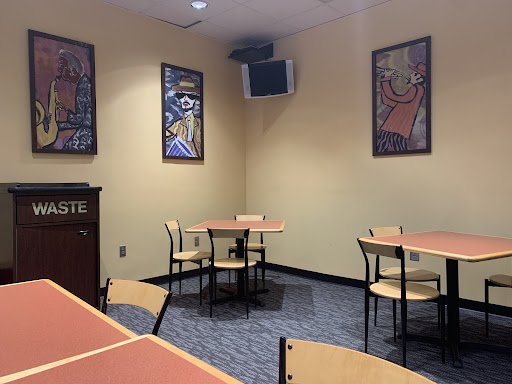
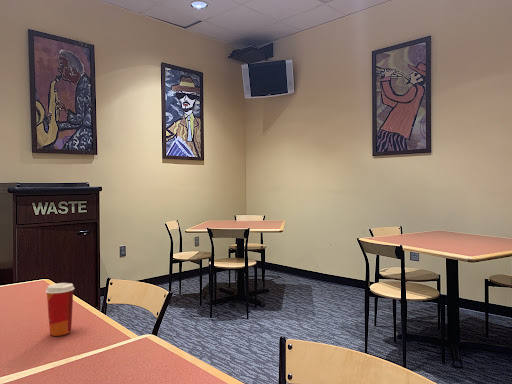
+ paper cup (60, 309)
